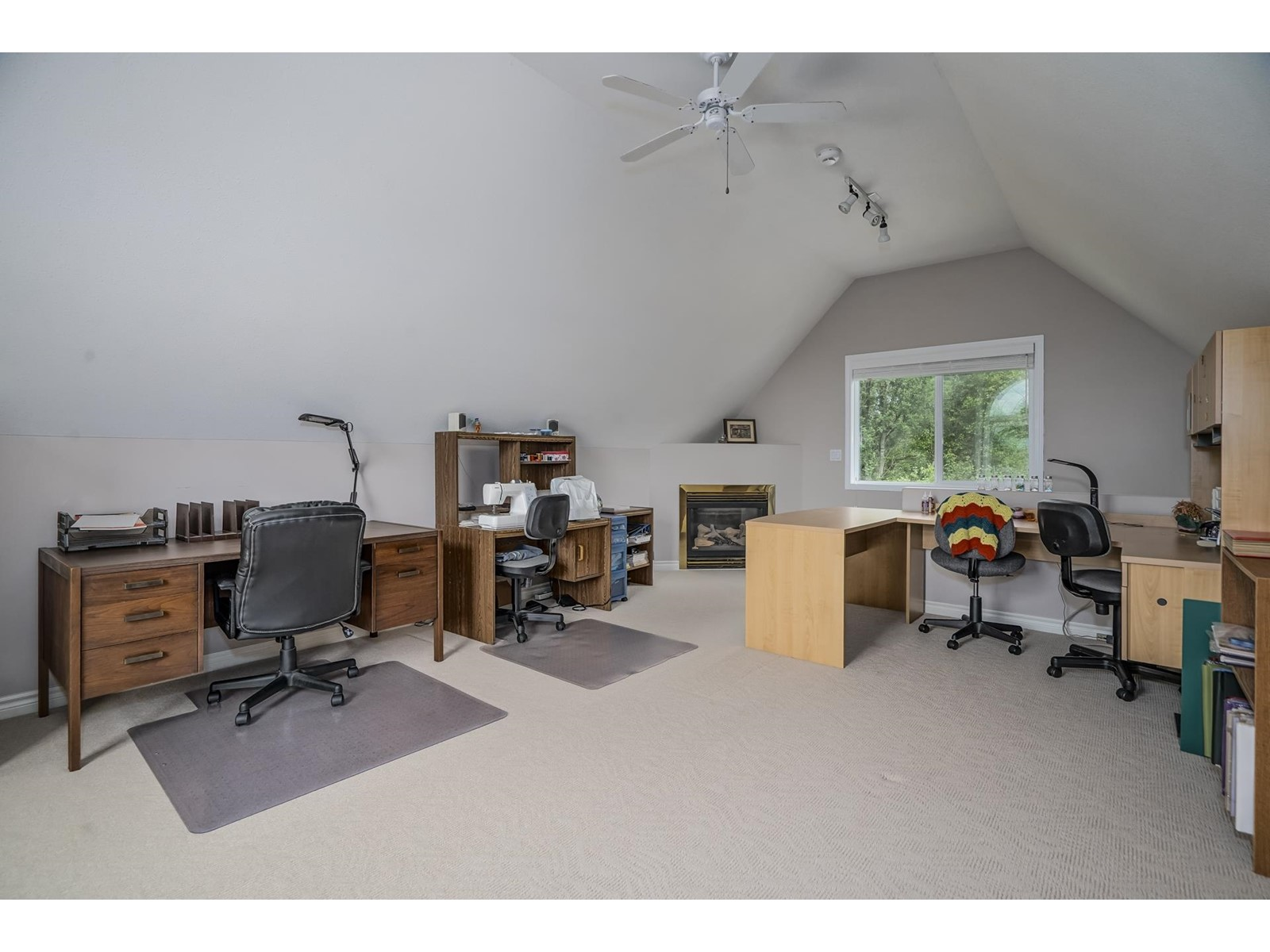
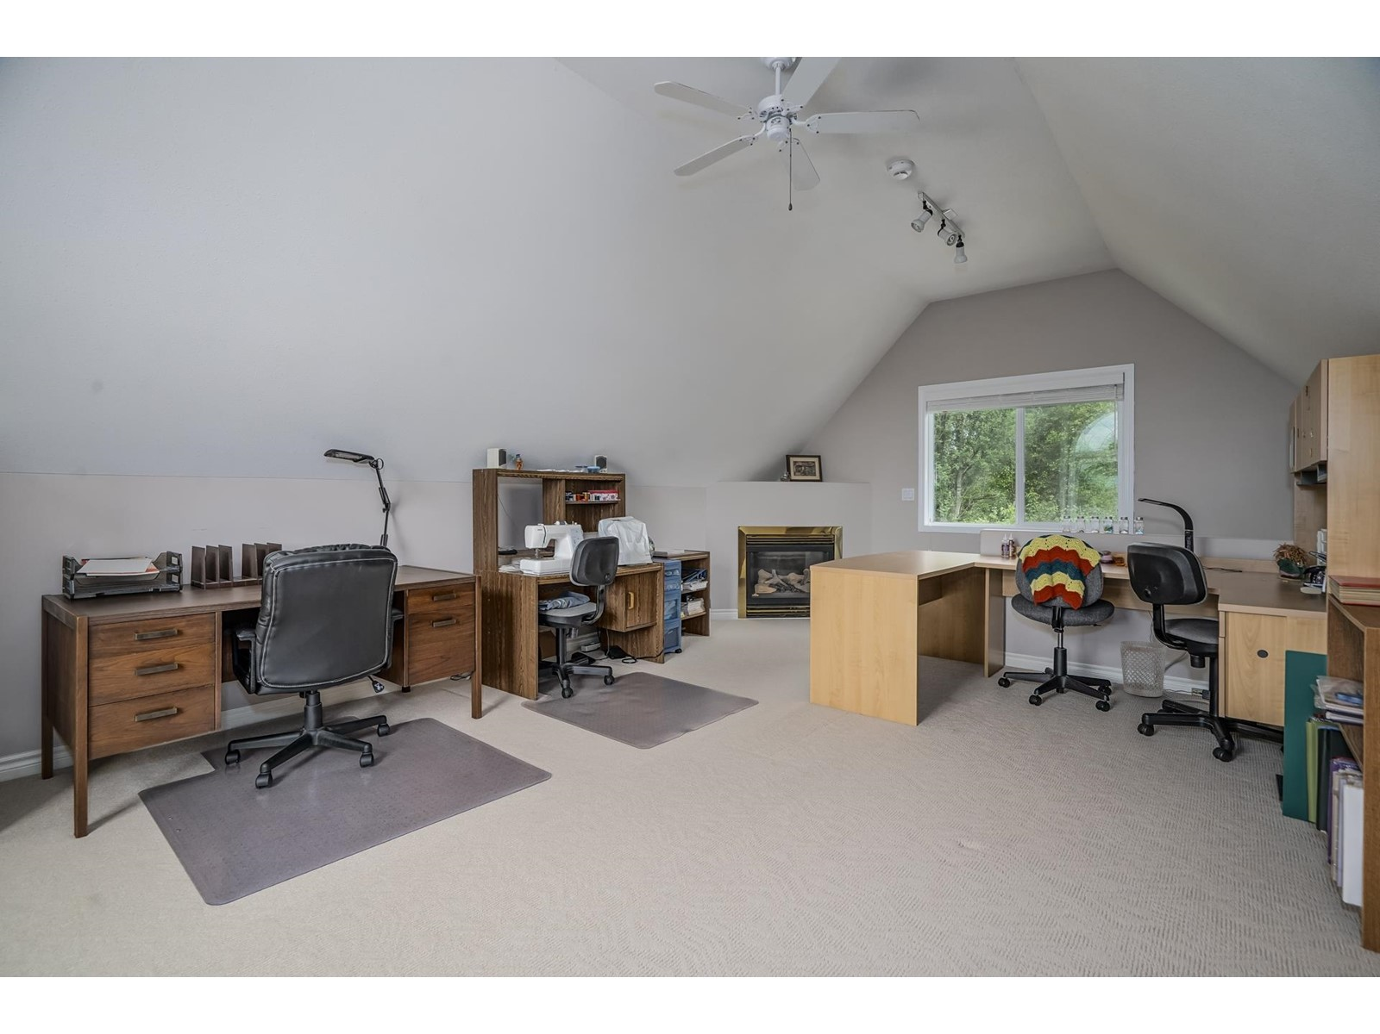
+ wastebasket (1143, 669)
